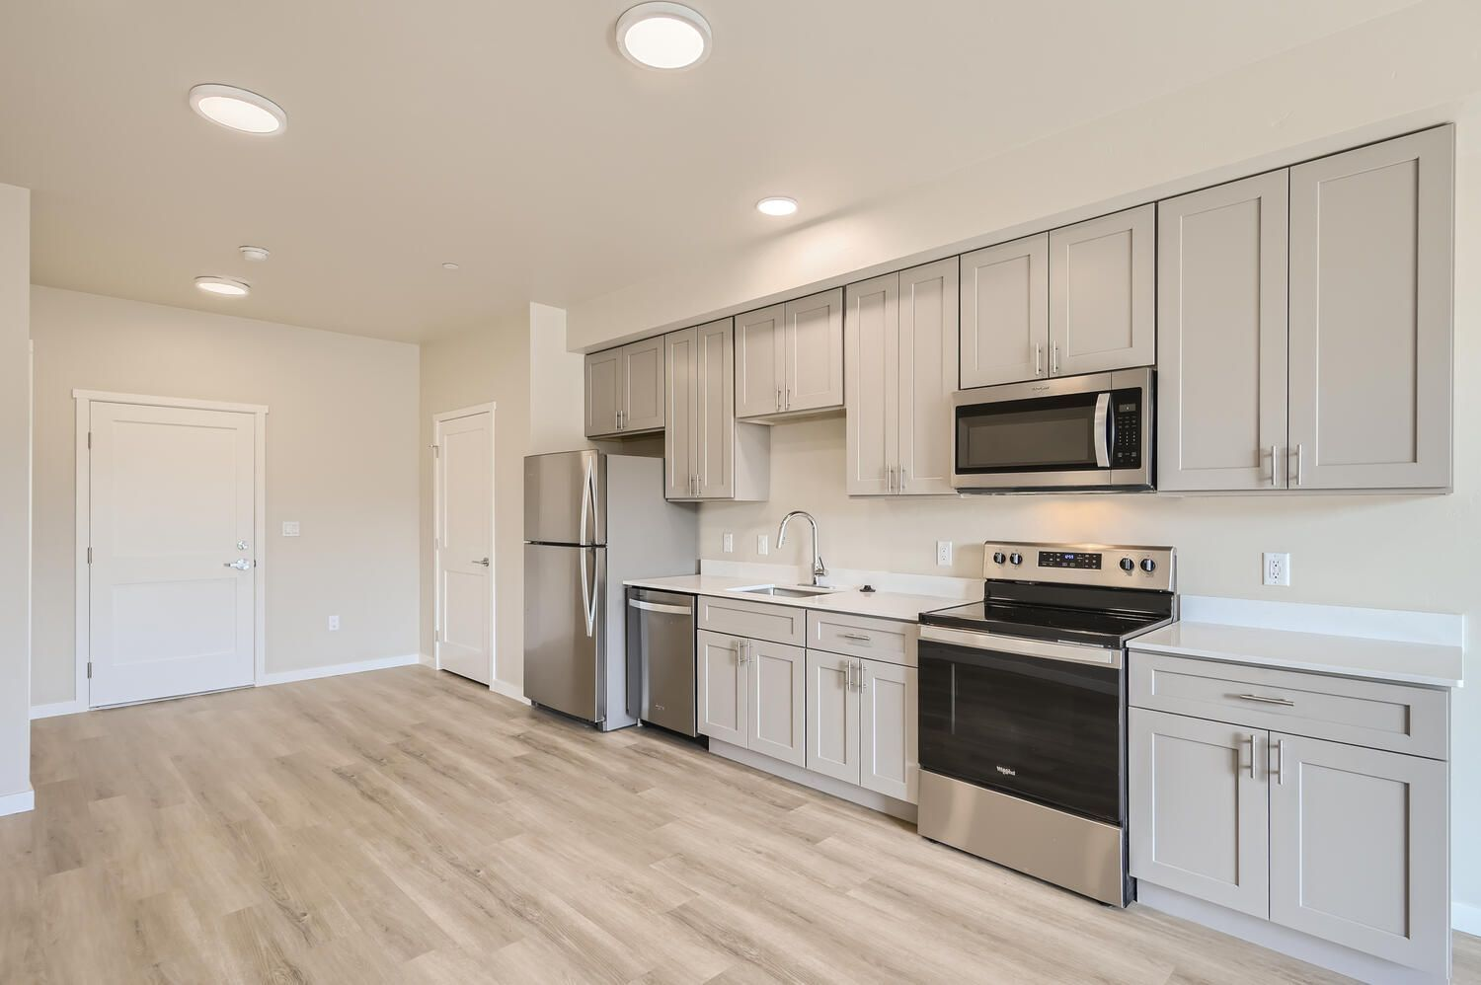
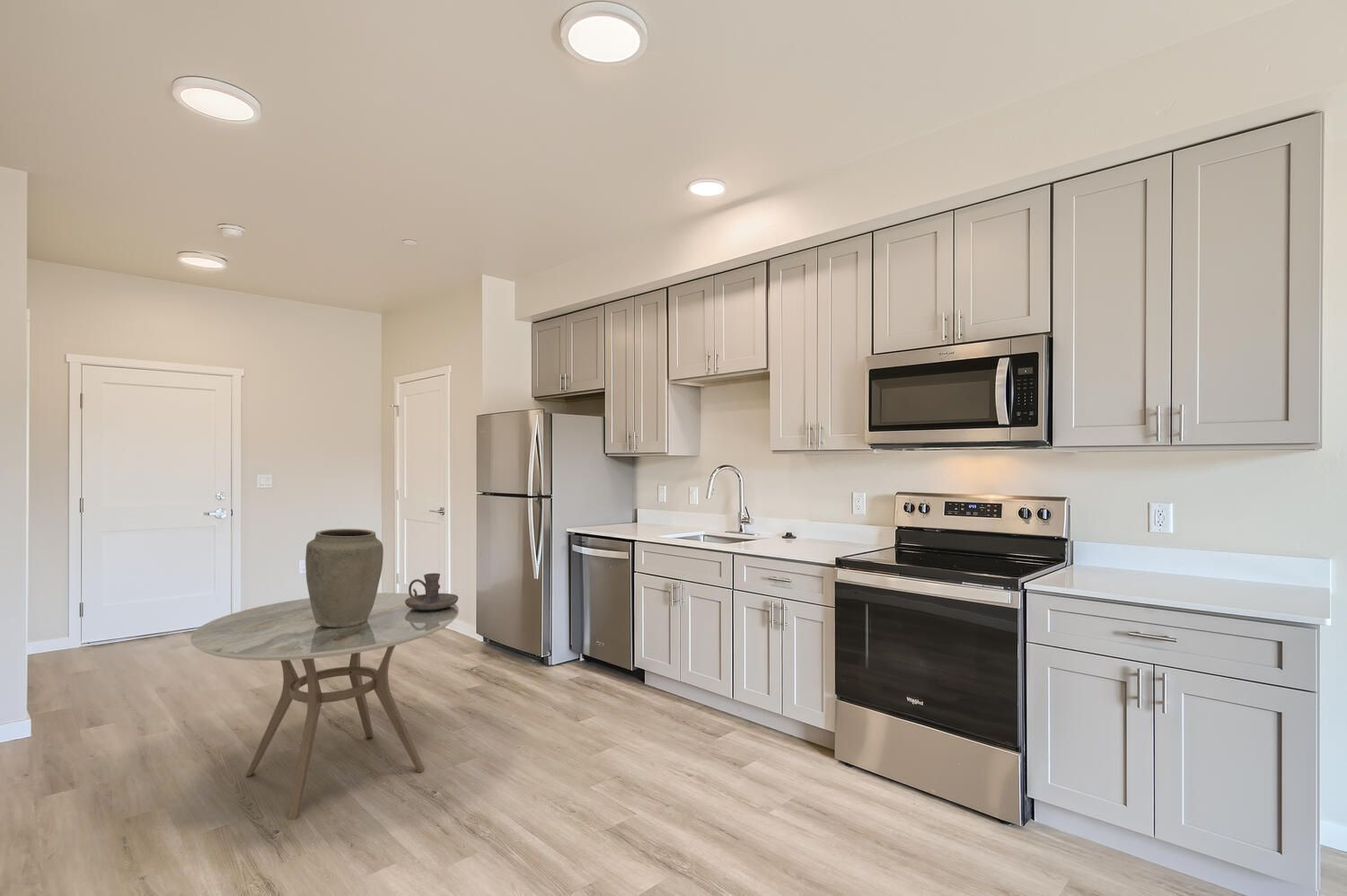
+ vase (345, 576)
+ candle holder (427, 590)
+ dining table (335, 696)
